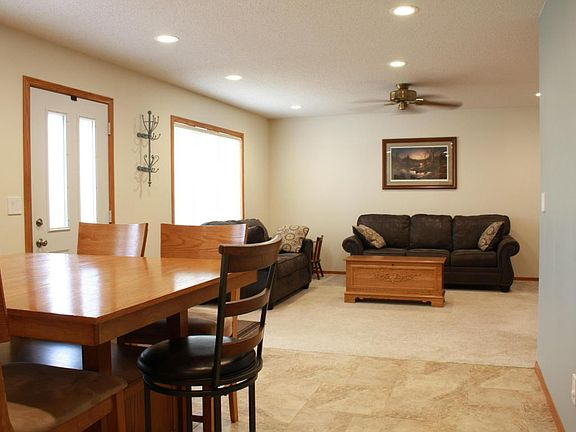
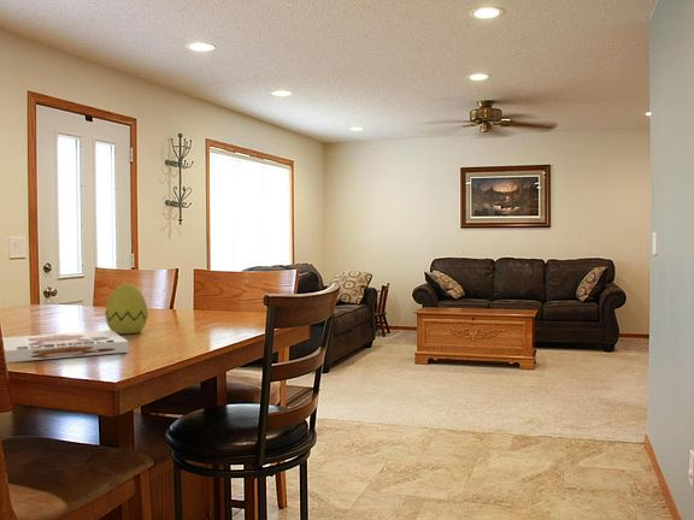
+ decorative egg (127, 307)
+ board game (63, 344)
